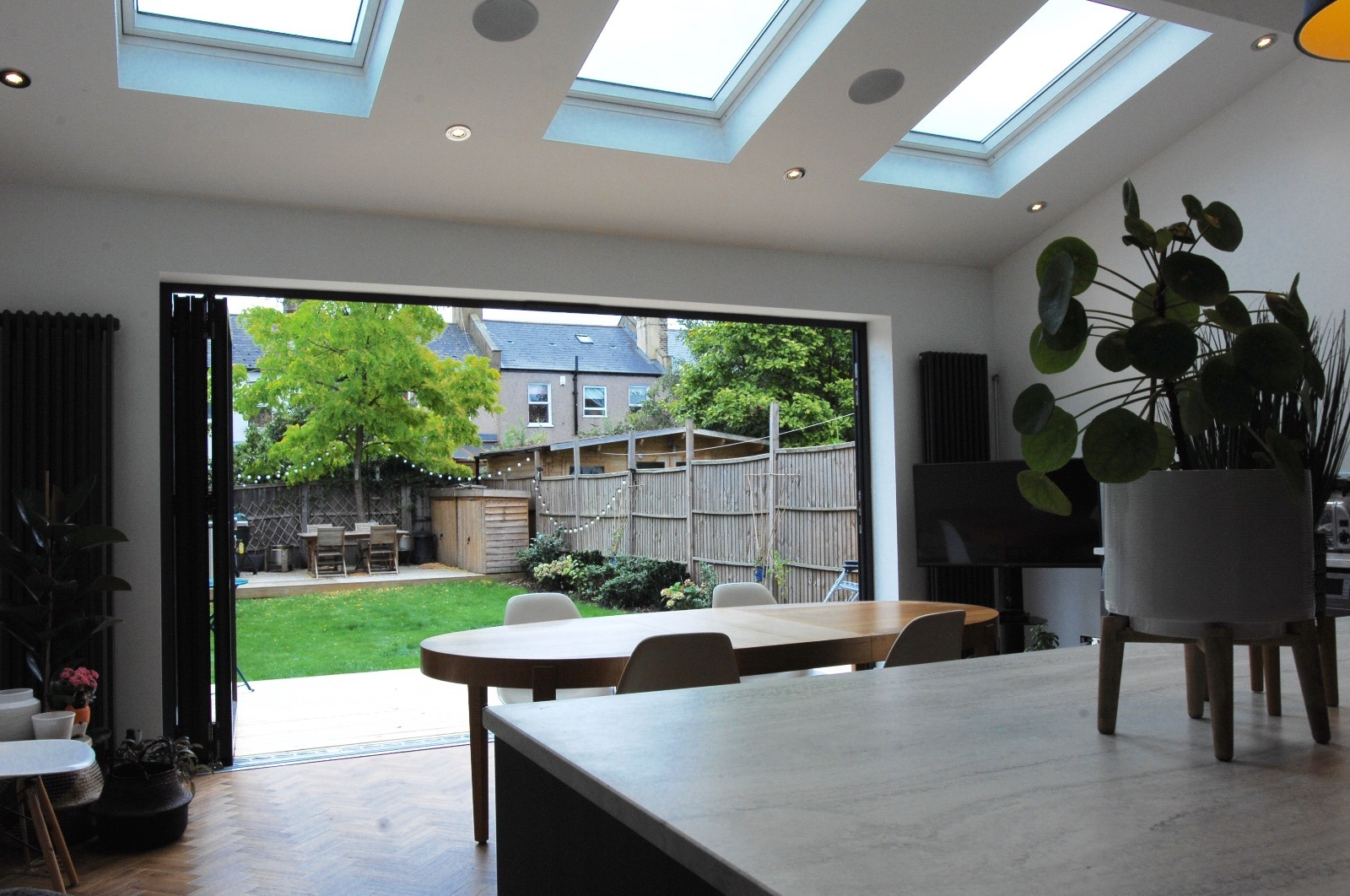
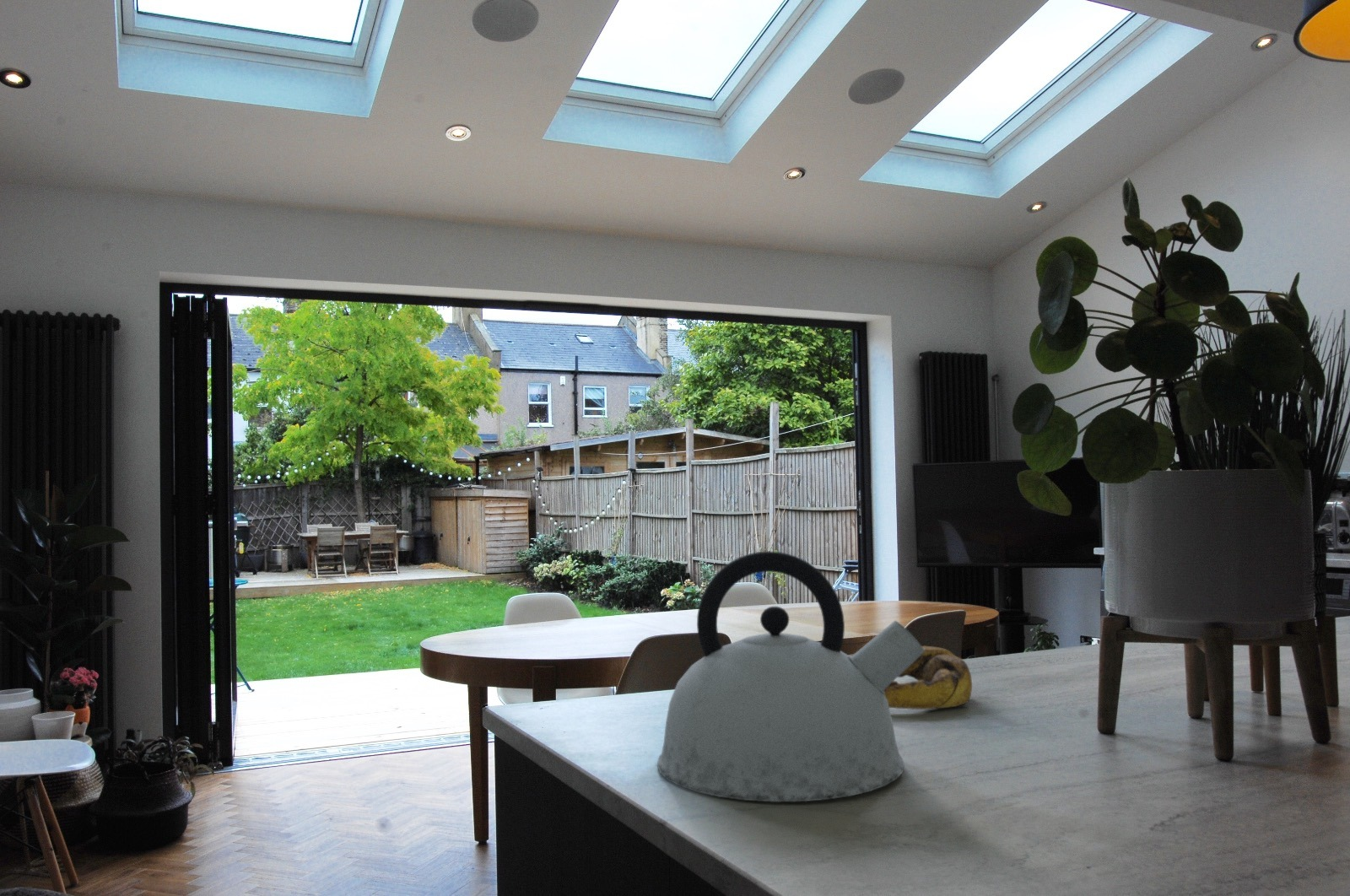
+ kettle (787, 657)
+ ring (898, 677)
